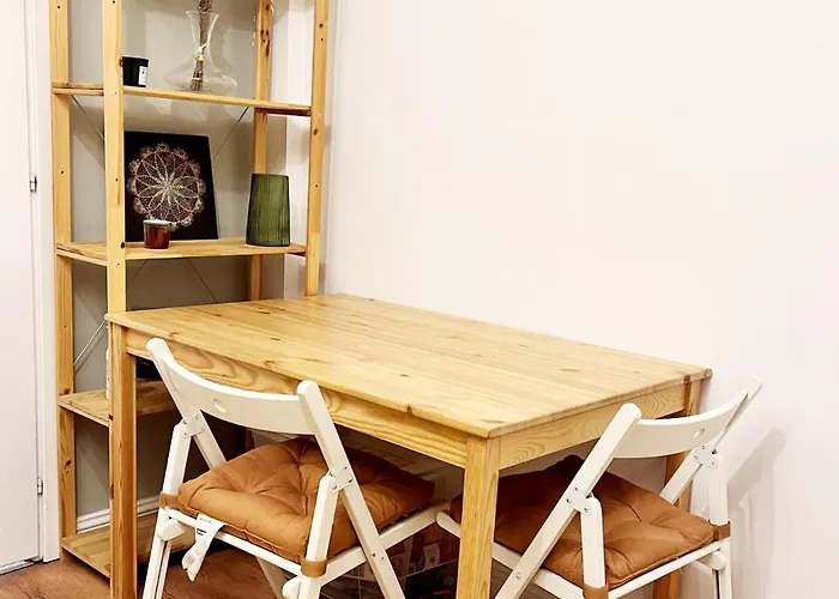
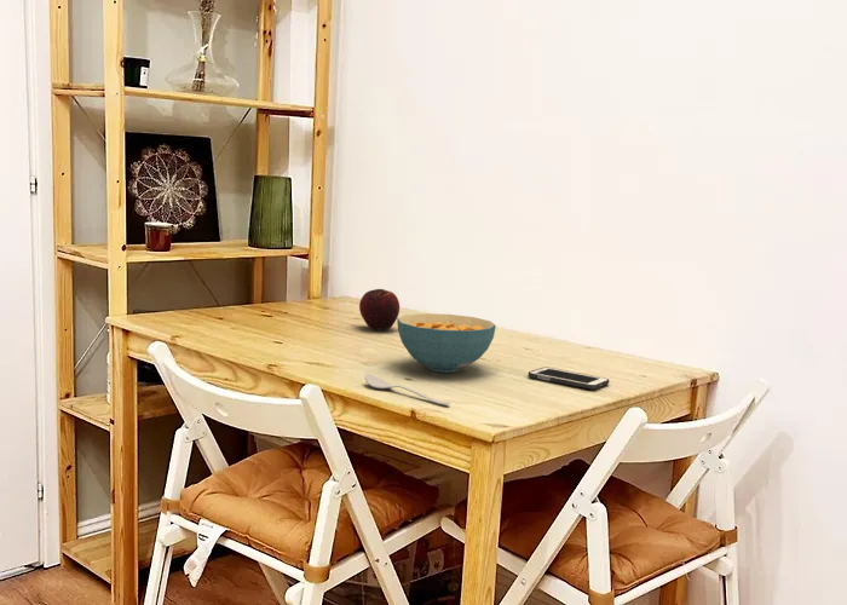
+ fruit (379, 309)
+ cereal bowl (444, 345)
+ cell phone (567, 378)
+ spoon (405, 388)
